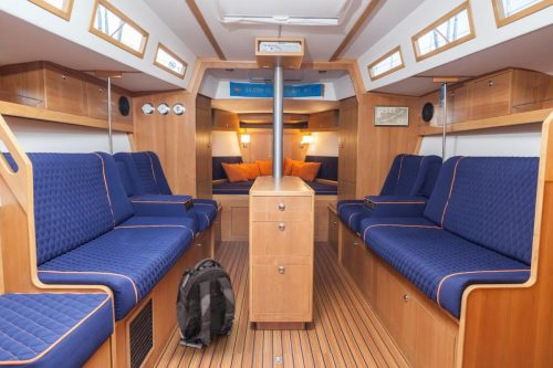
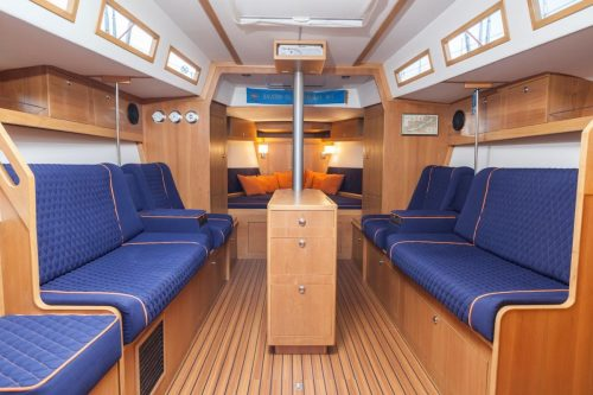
- backpack (206, 296)
